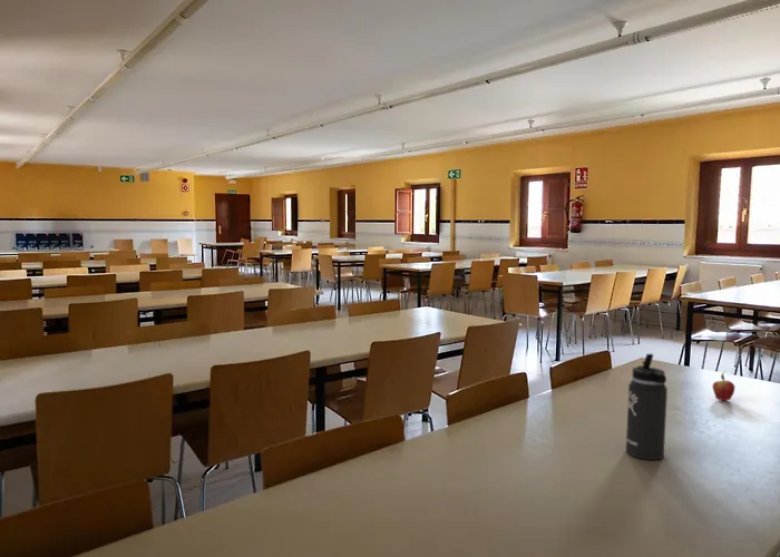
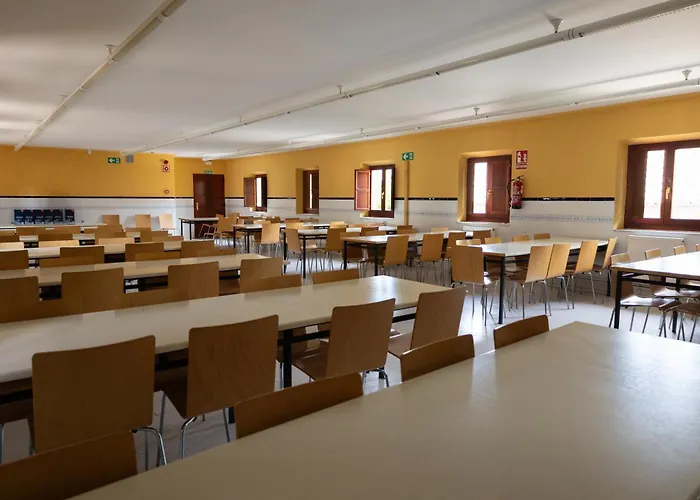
- thermos bottle (649, 404)
- fruit (723, 385)
